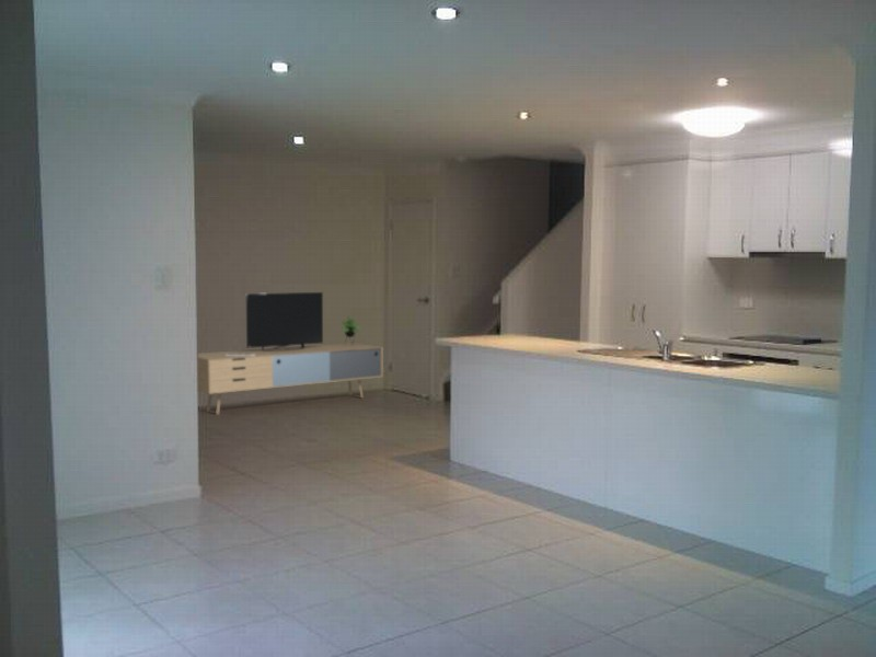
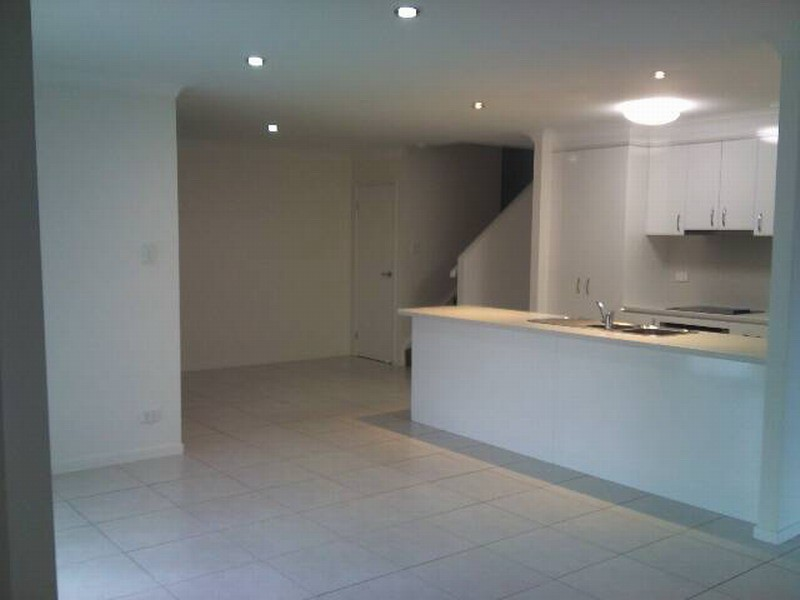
- media console (287, 348)
